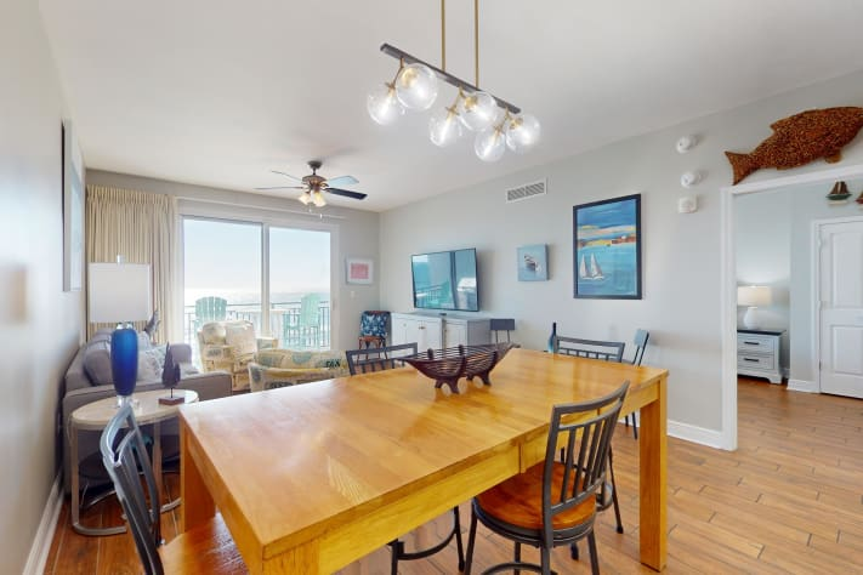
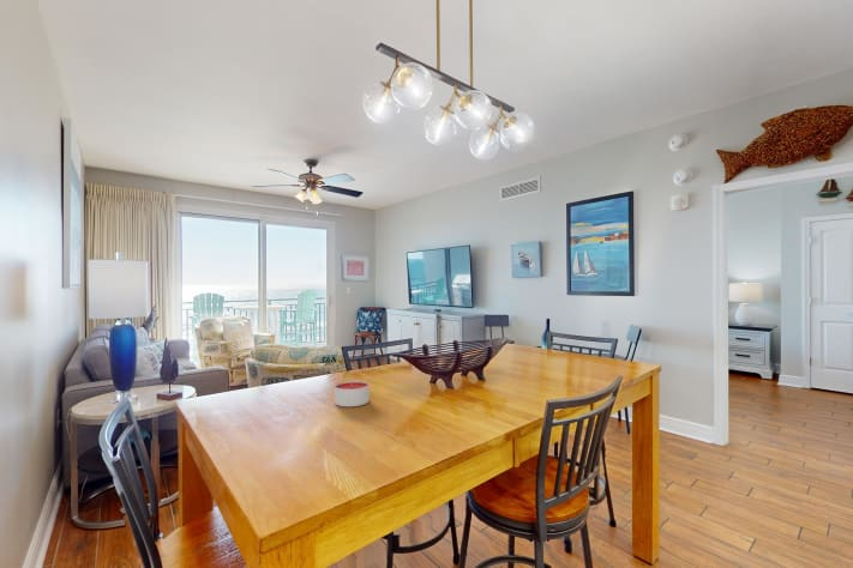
+ candle (352, 392)
